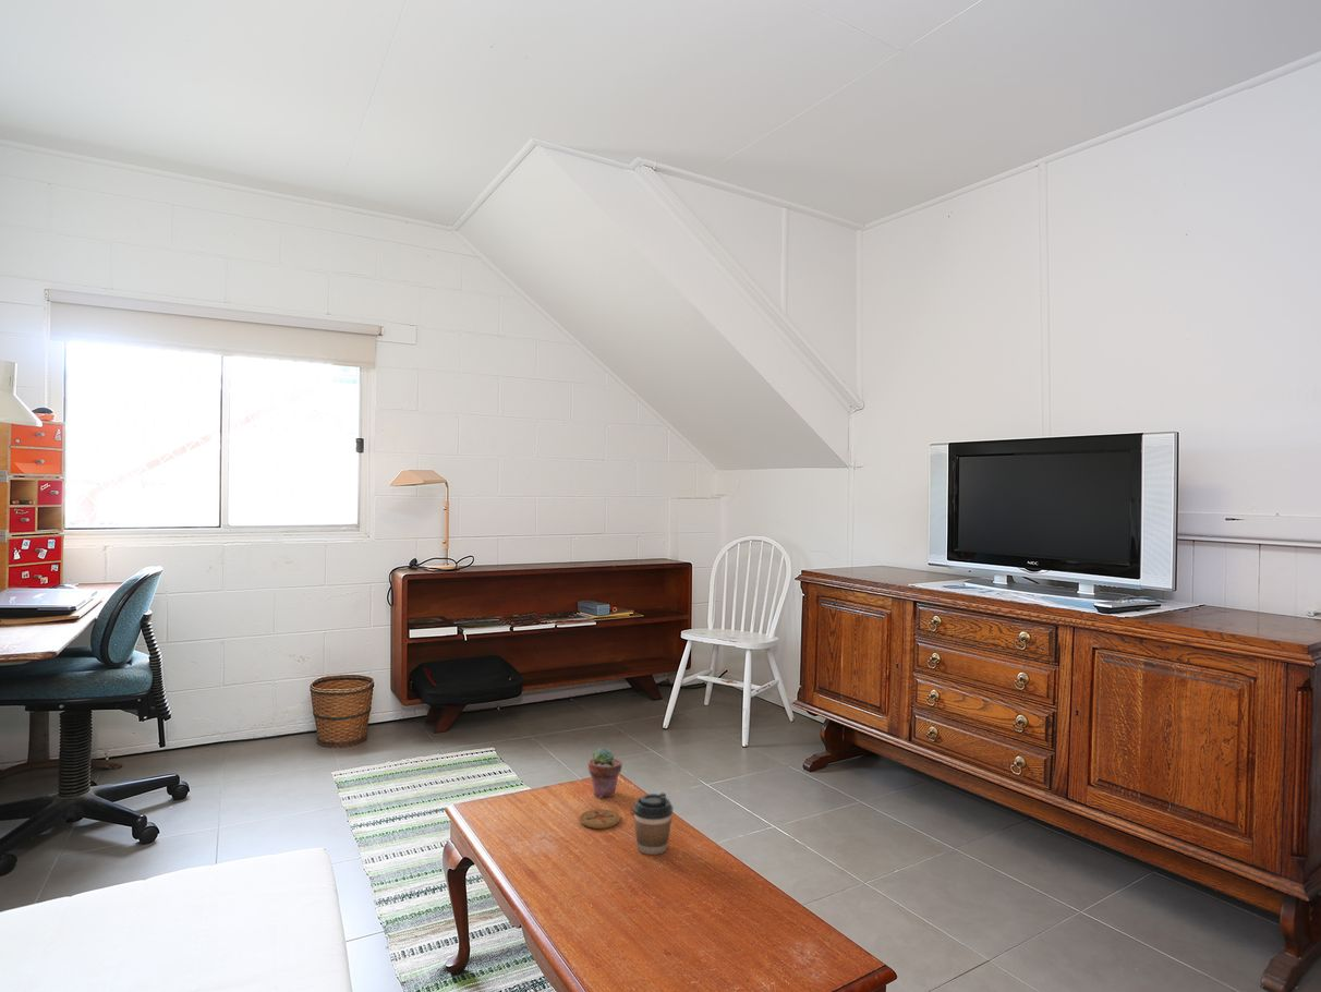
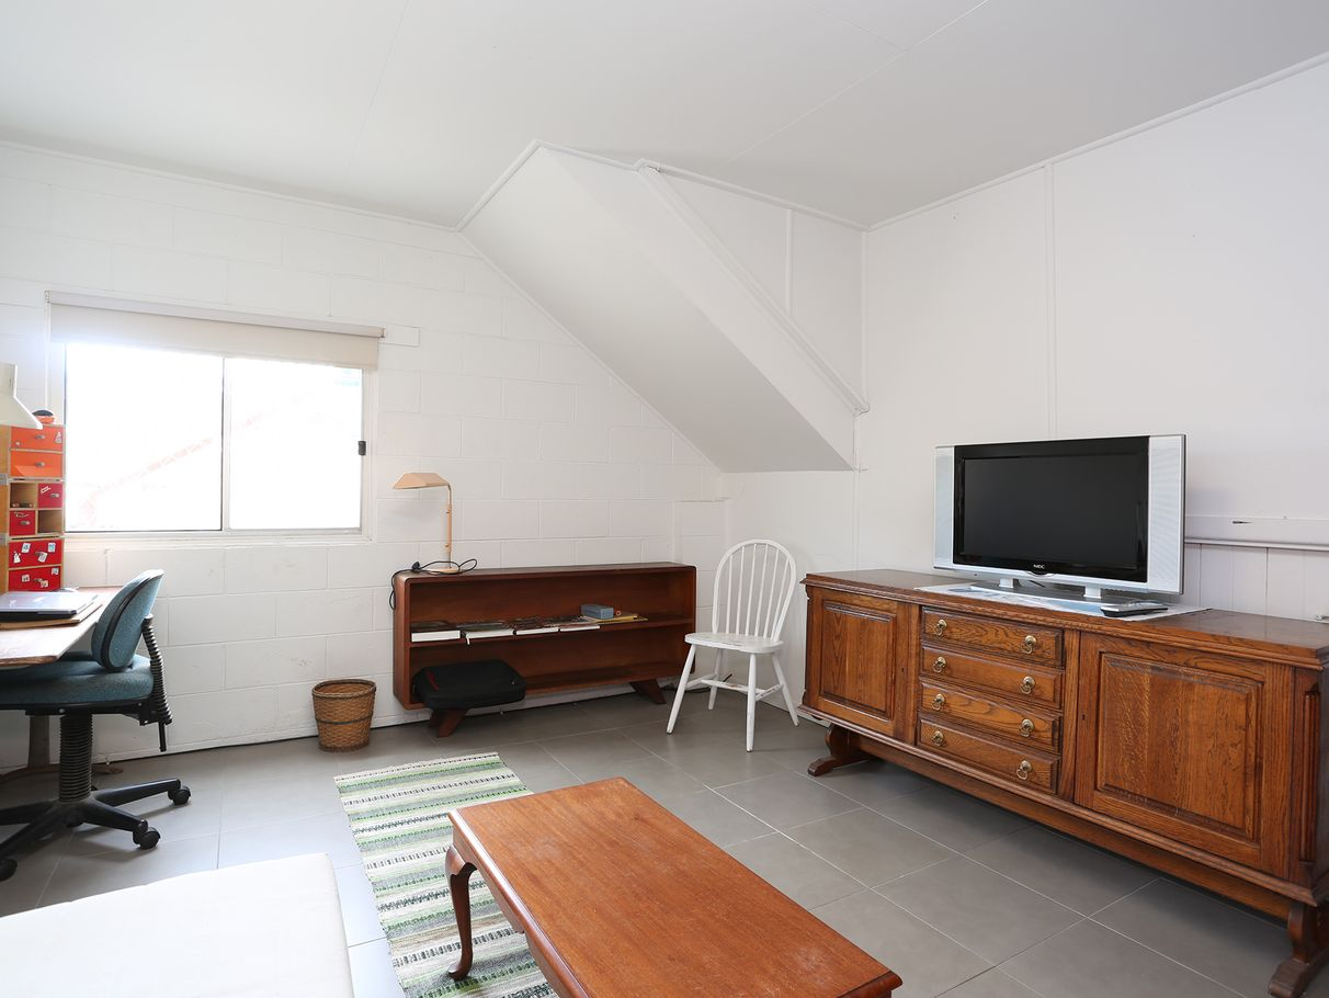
- potted succulent (604, 771)
- coffee cup (652, 821)
- coaster (599, 818)
